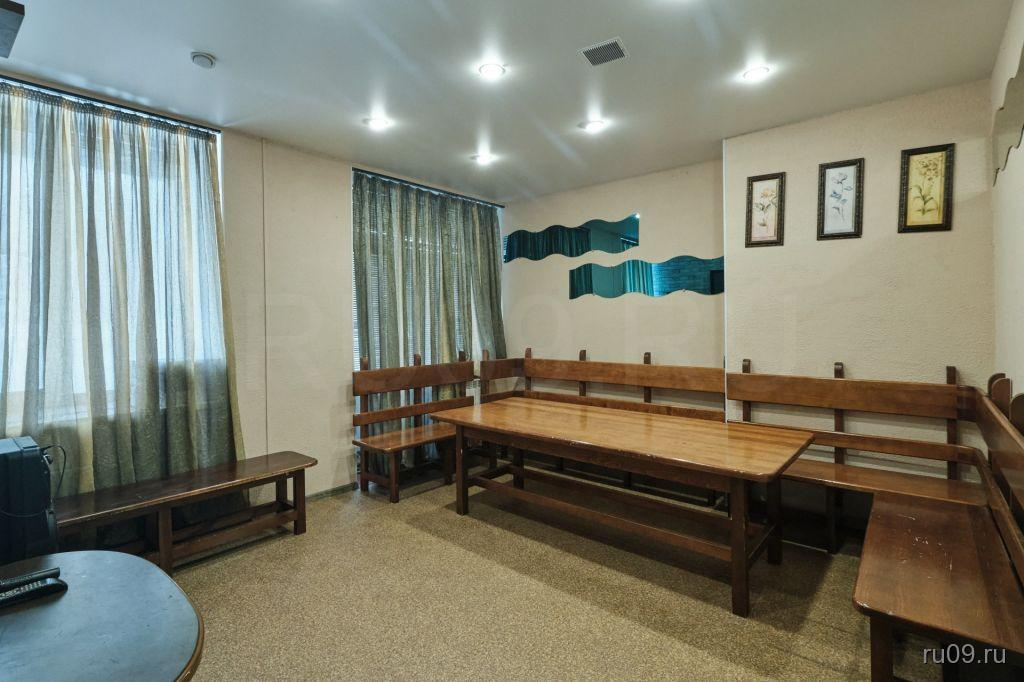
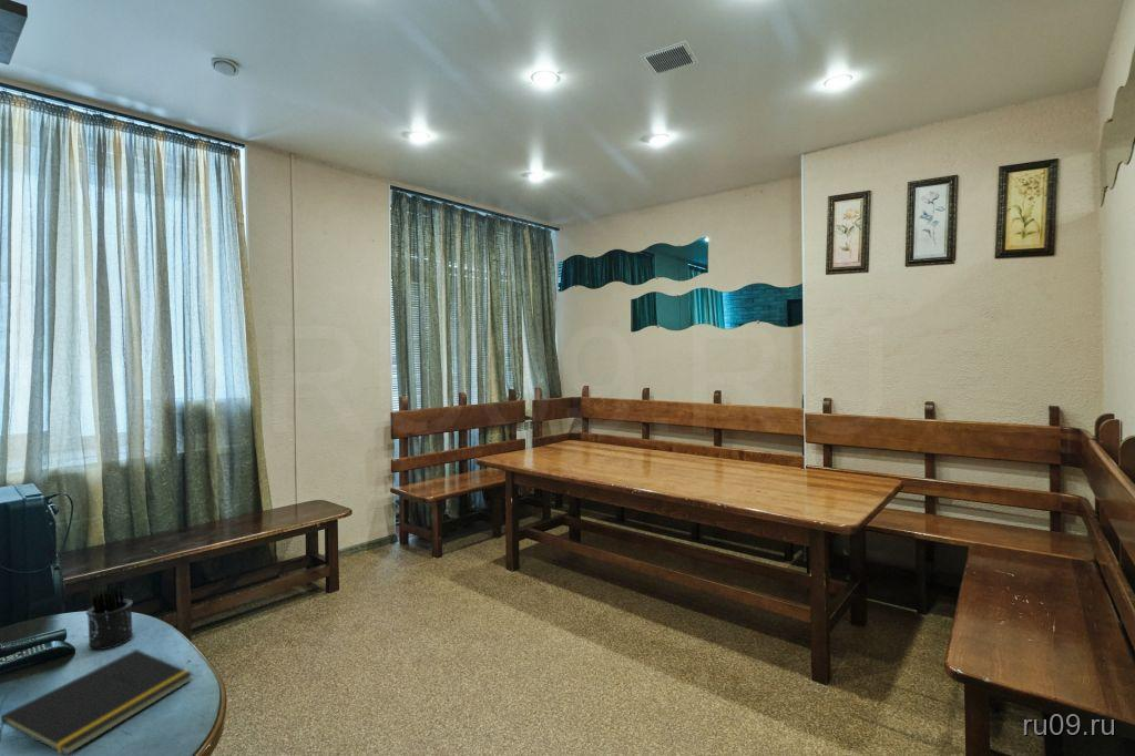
+ pen holder (110, 615)
+ notepad (105, 695)
